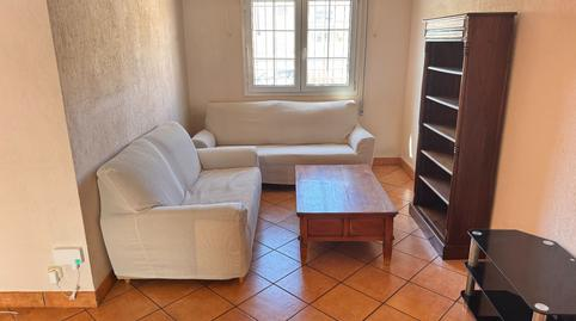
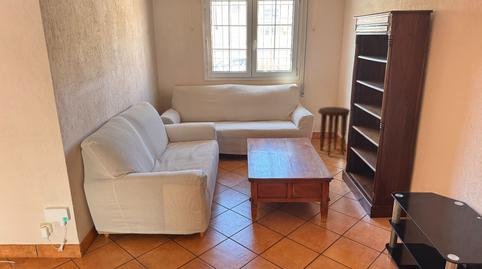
+ side table (334, 131)
